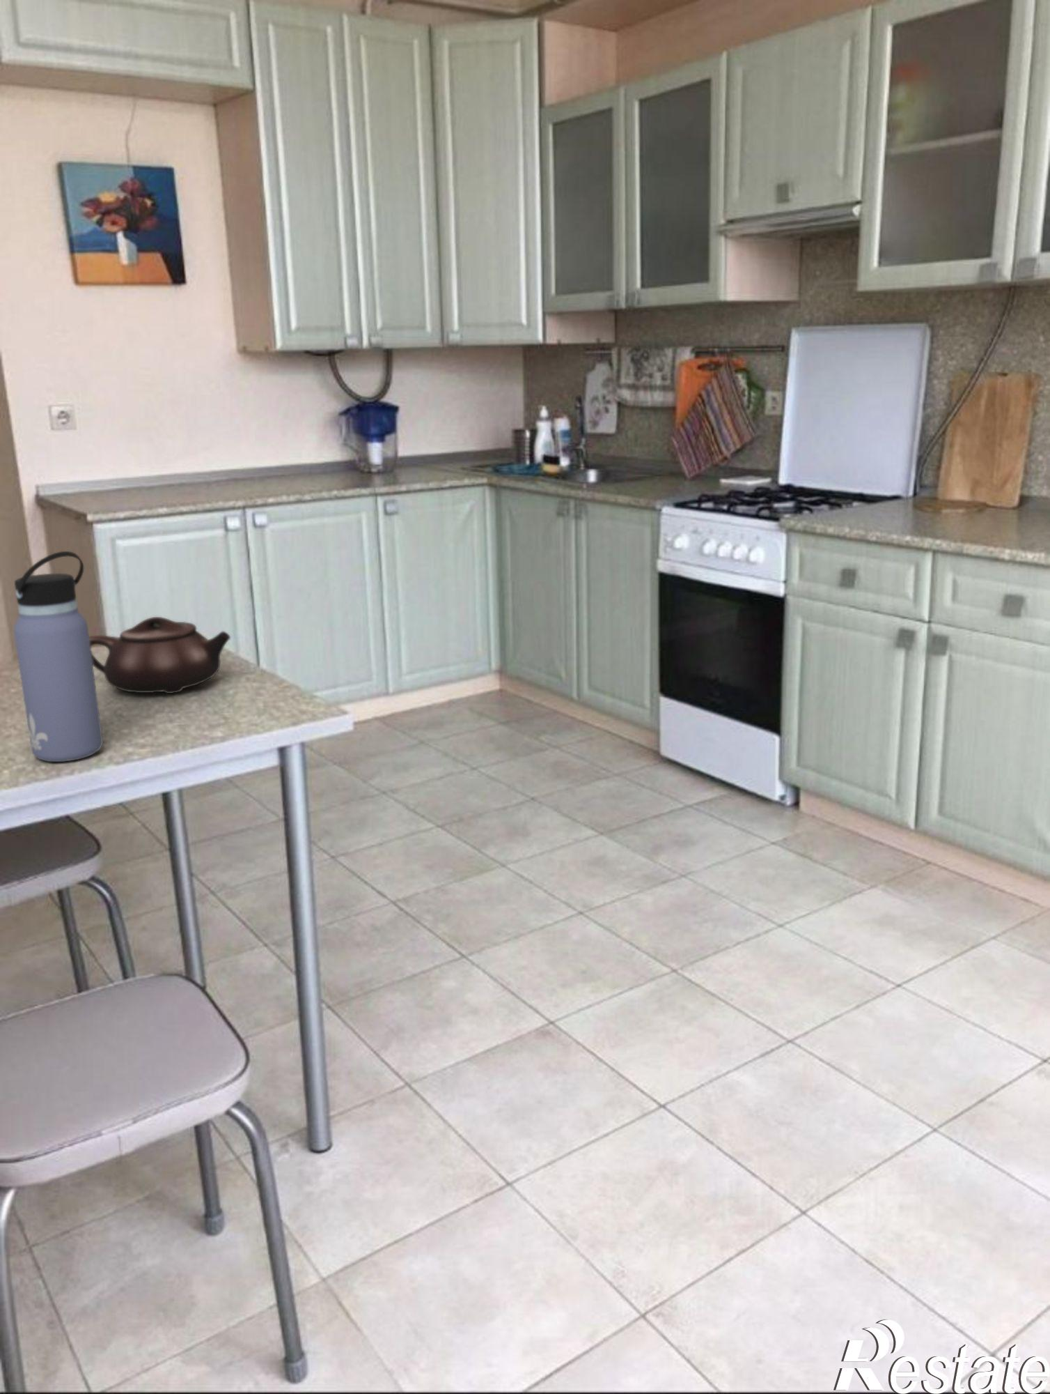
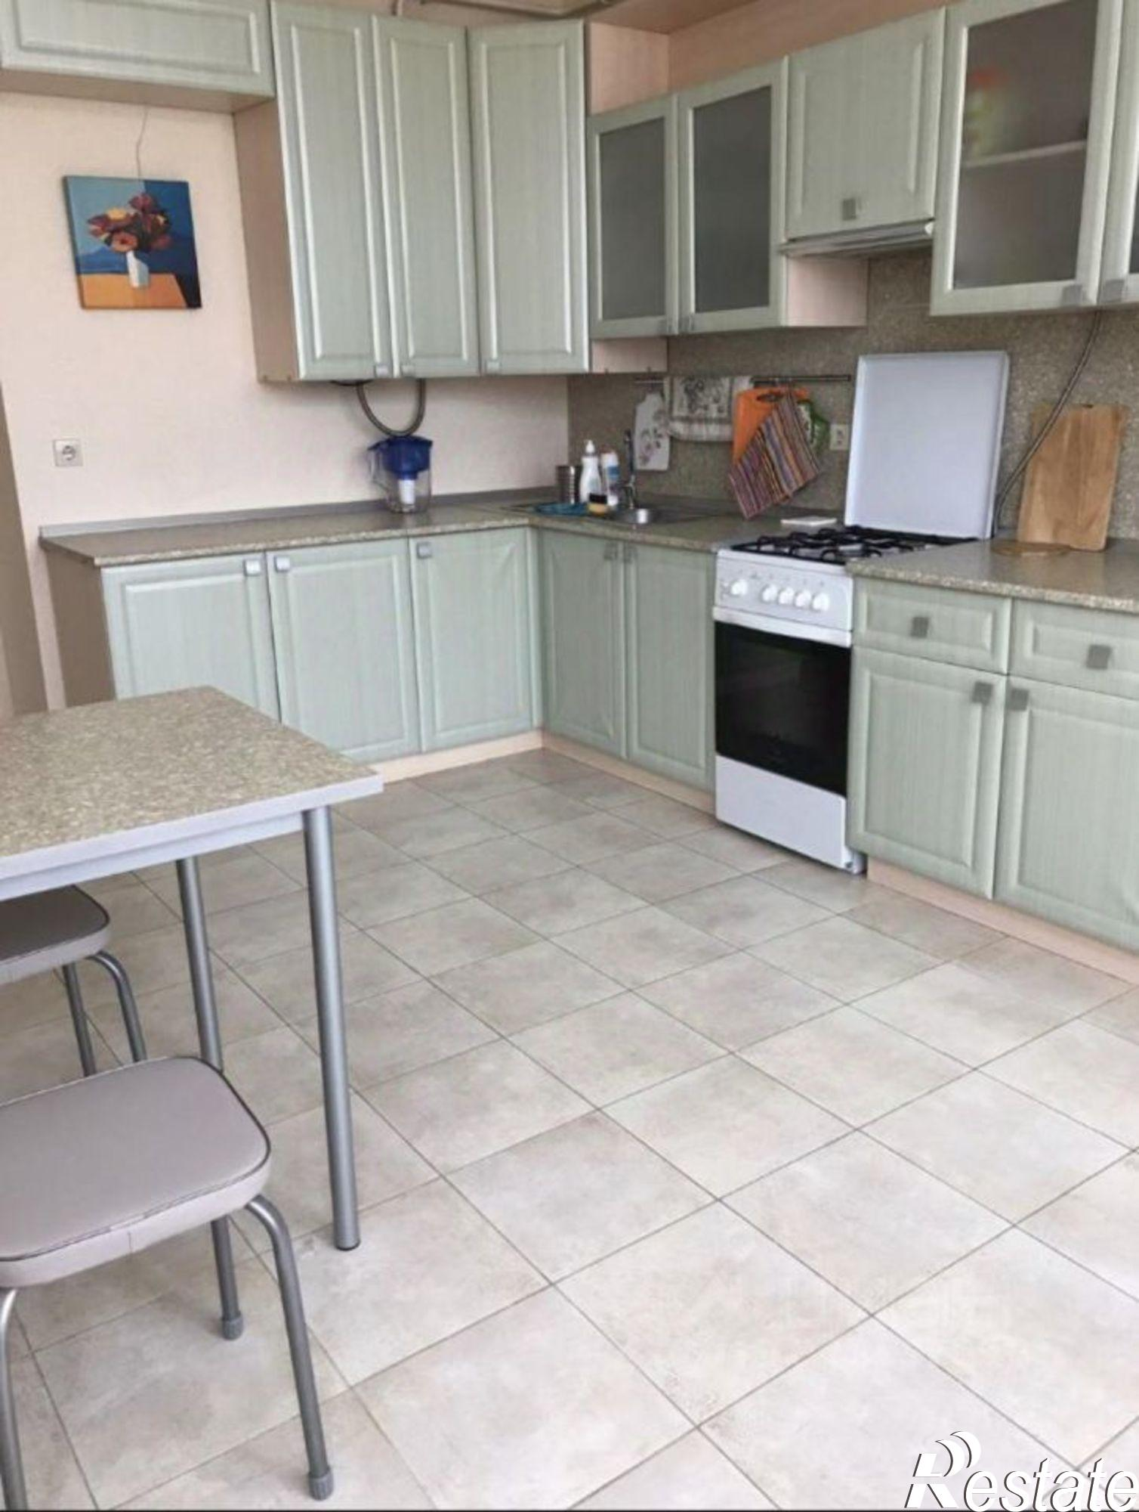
- water bottle (56, 653)
- teapot (159, 650)
